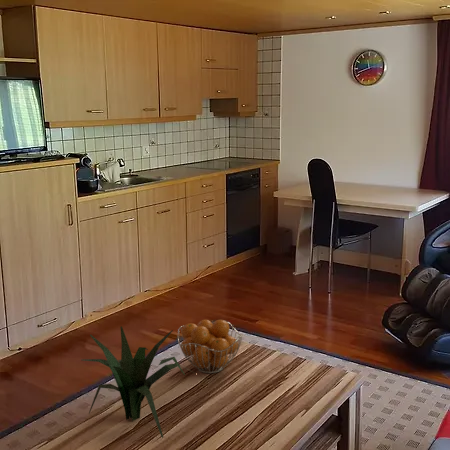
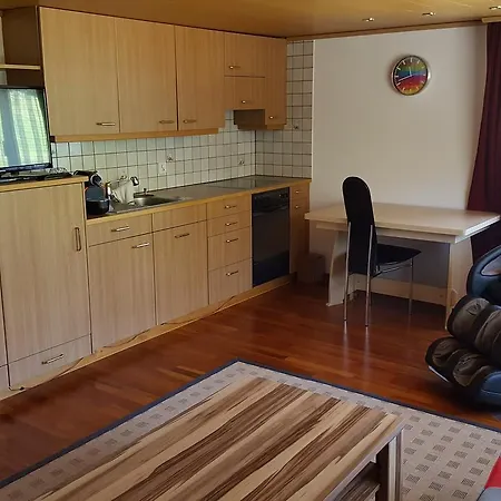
- fruit basket (210, 344)
- plant (133, 380)
